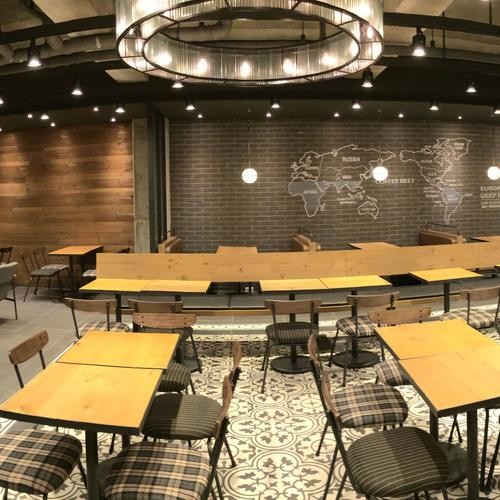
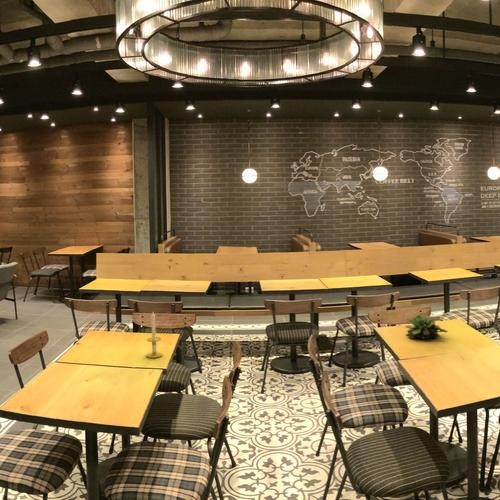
+ candle (153, 333)
+ succulent plant (424, 325)
